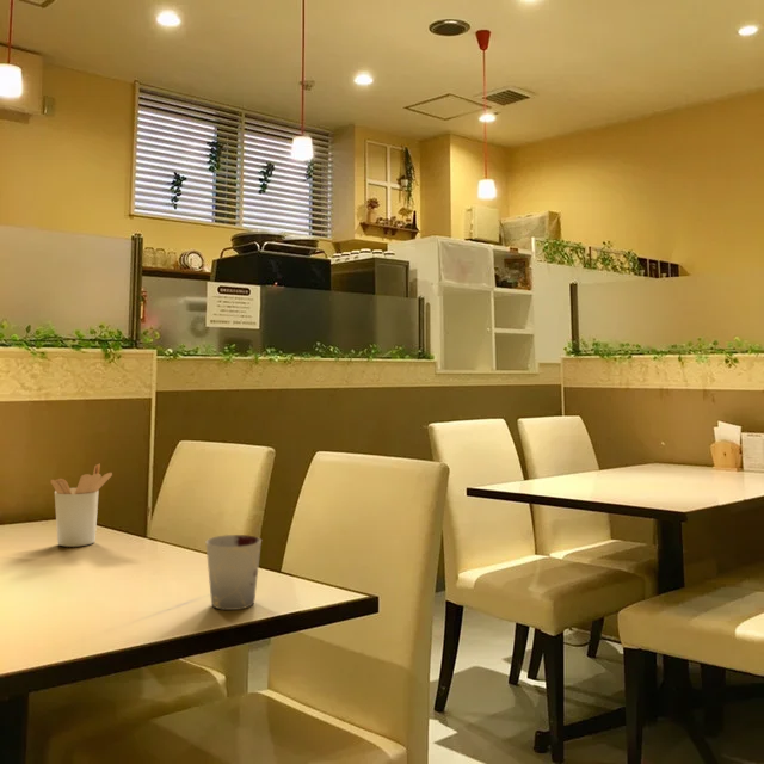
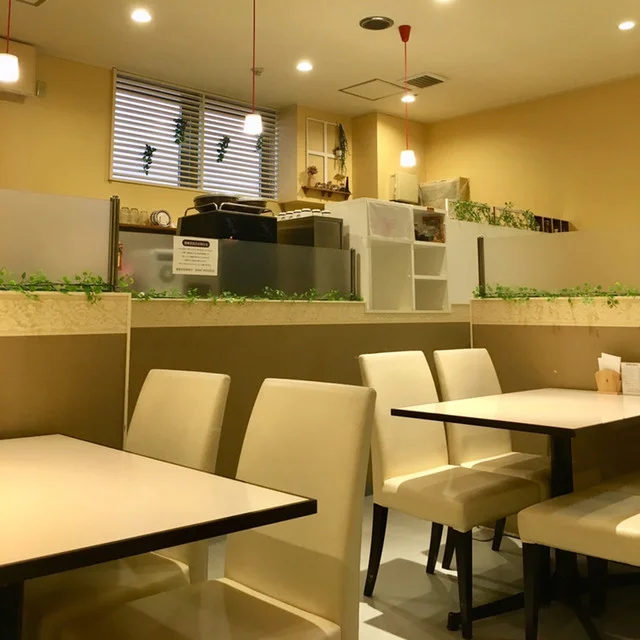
- cup (233, 569)
- utensil holder (82, 505)
